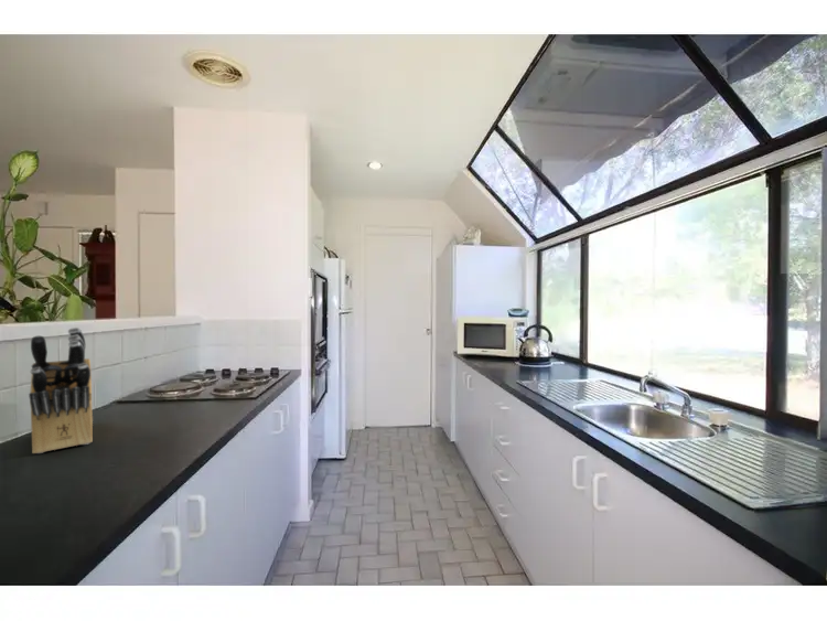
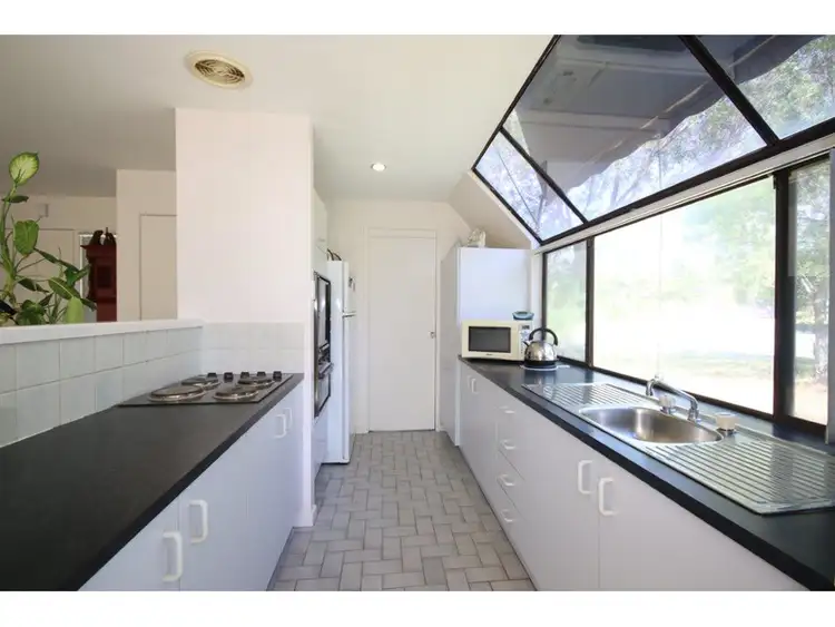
- knife block (63, 383)
